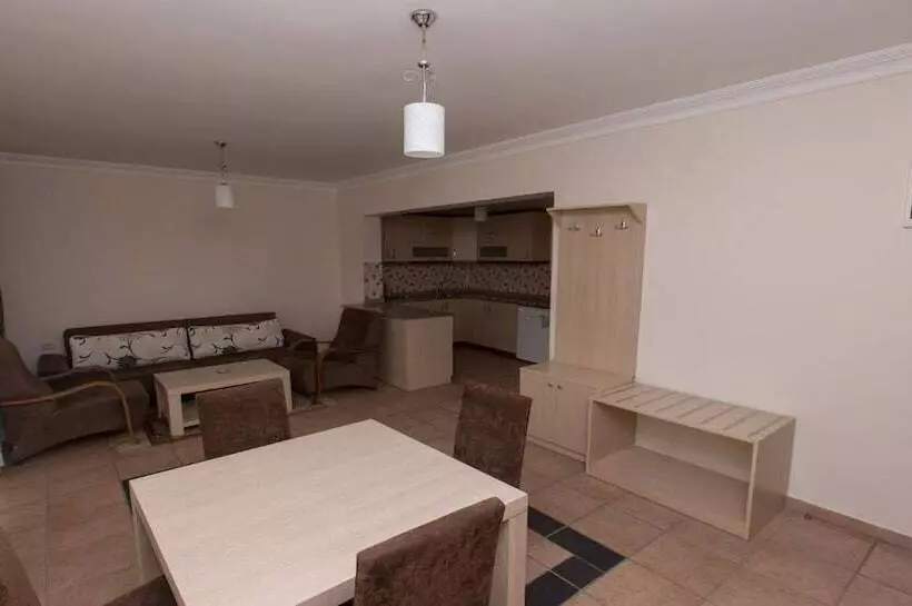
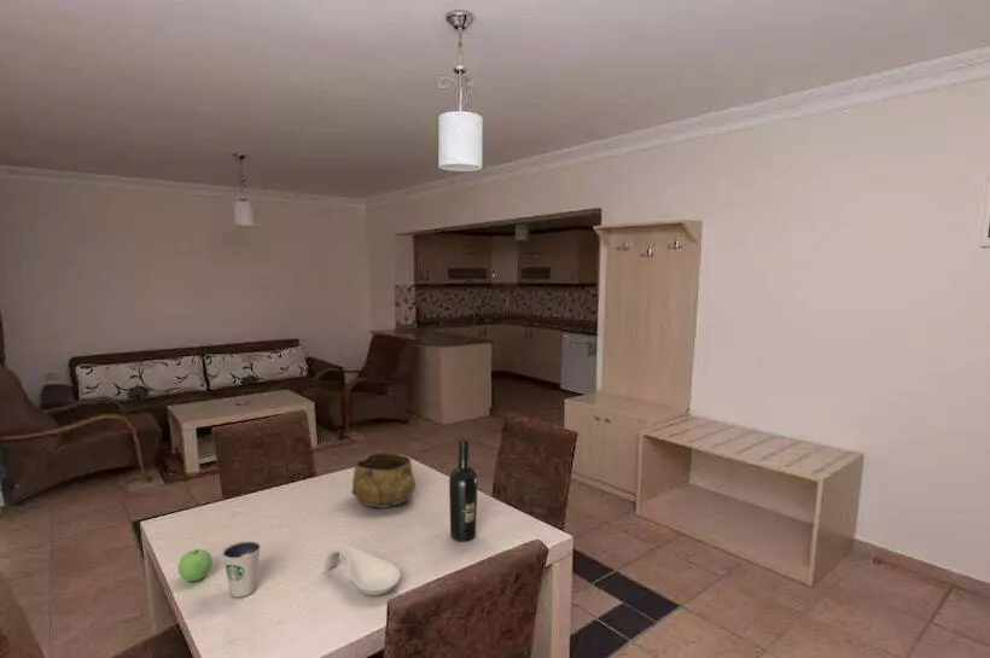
+ apple (194, 564)
+ wine bottle (462, 488)
+ spoon rest (360, 567)
+ dixie cup (241, 569)
+ decorative bowl (384, 481)
